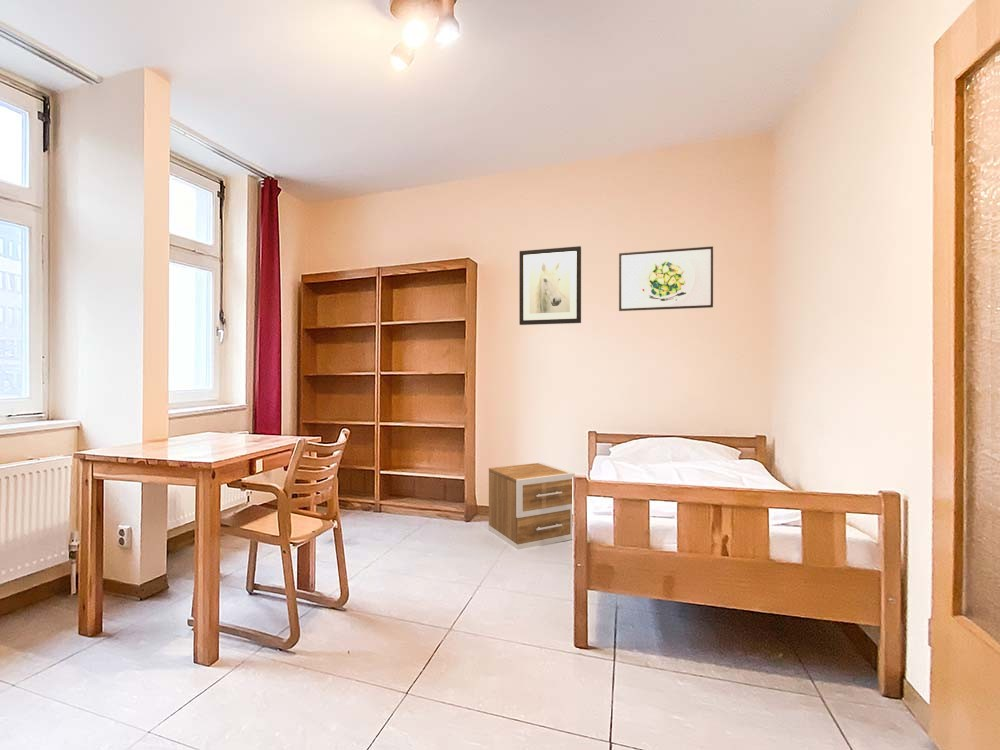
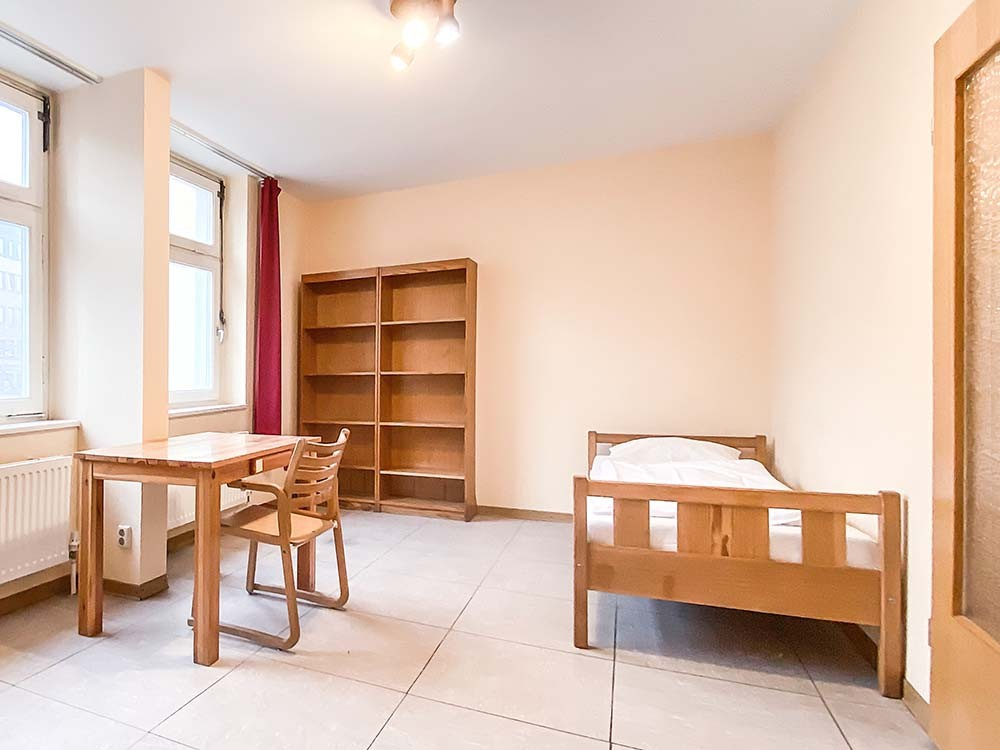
- wall art (549, 286)
- nightstand (530, 502)
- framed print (664, 279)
